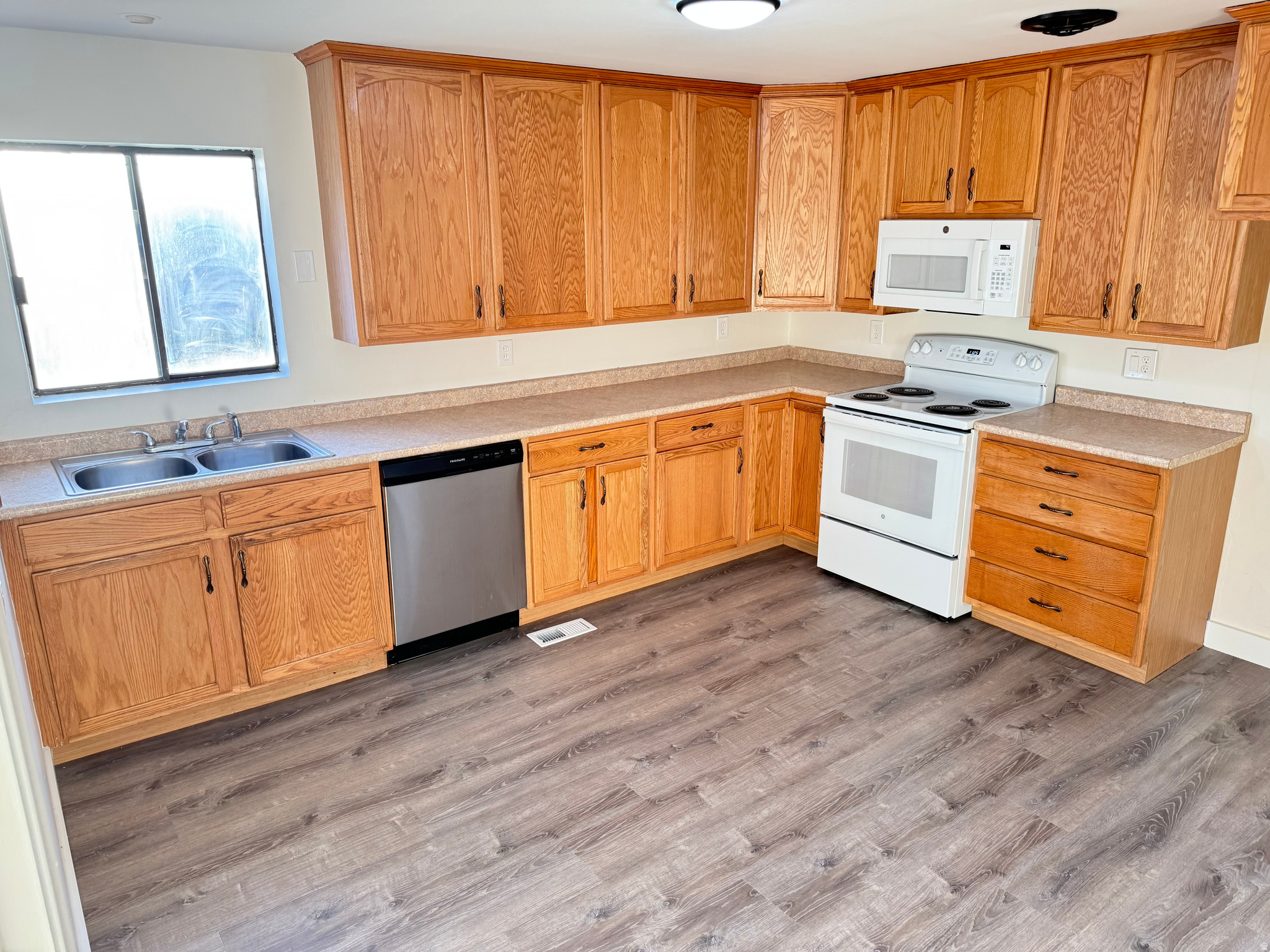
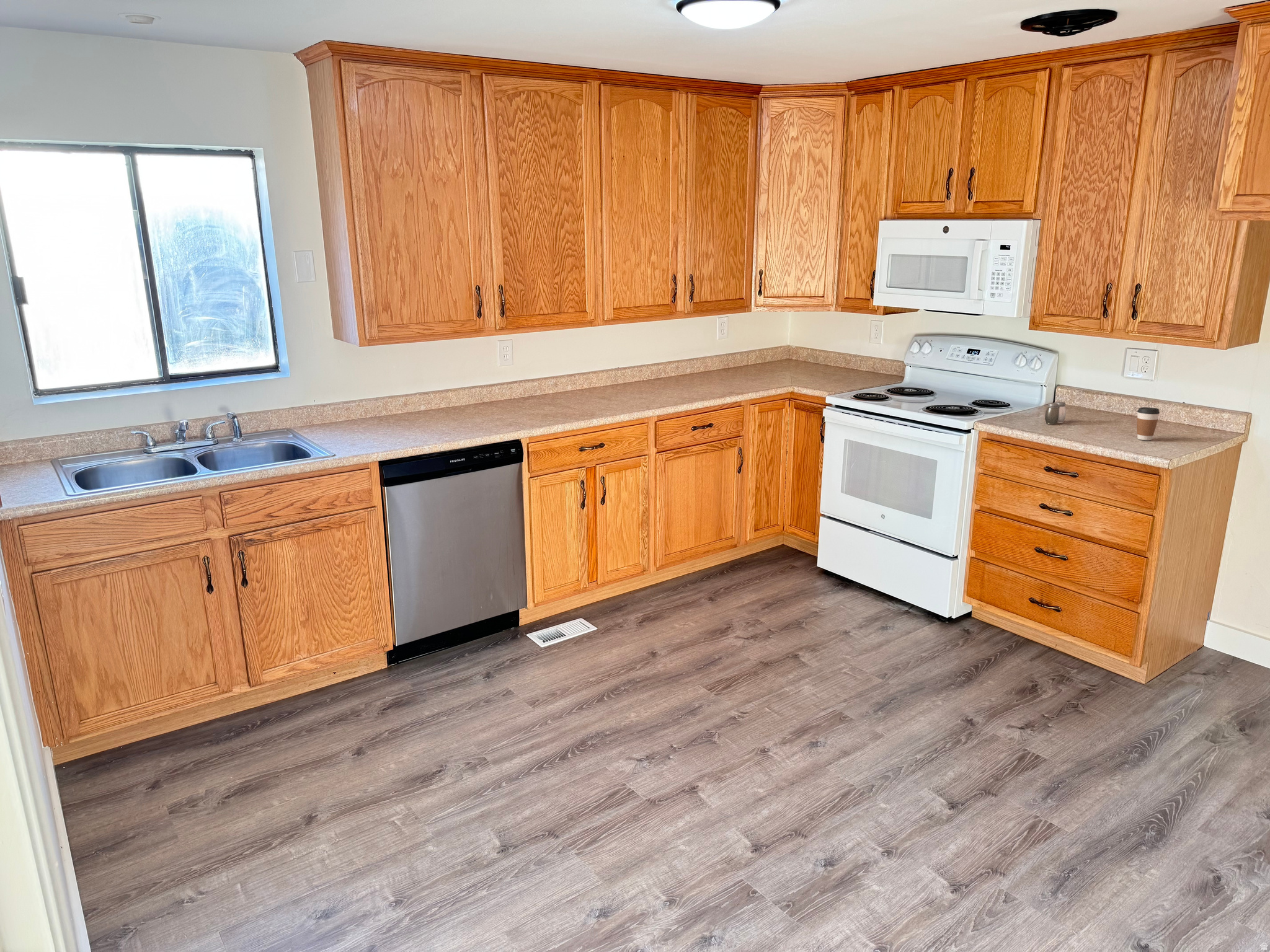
+ salt and pepper shaker (1055, 412)
+ coffee cup (1147, 423)
